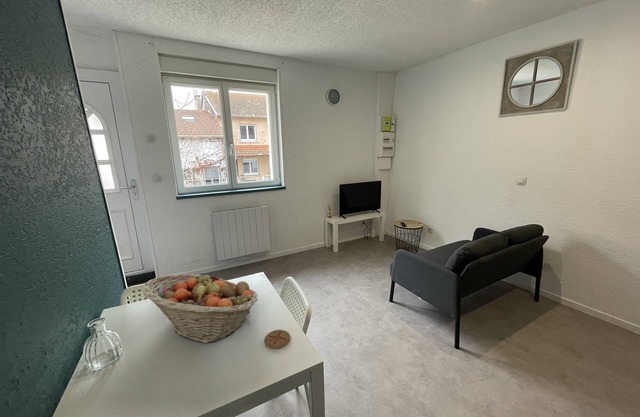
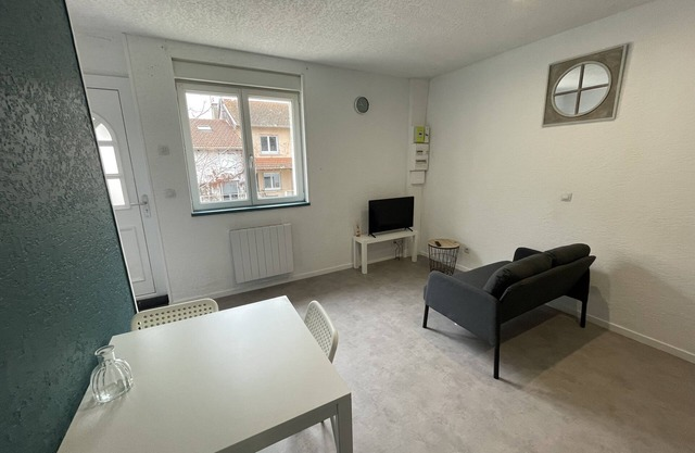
- fruit basket (203, 298)
- coaster (277, 338)
